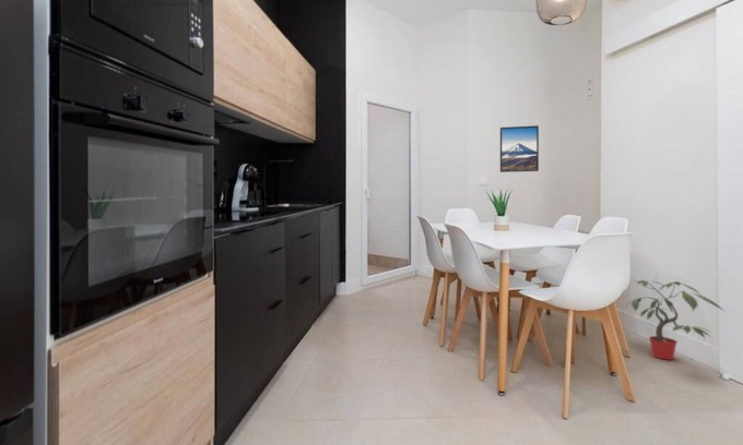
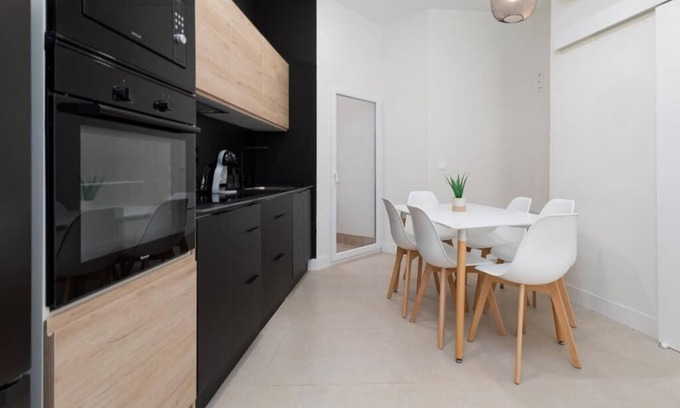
- potted plant (662, 320)
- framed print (519, 148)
